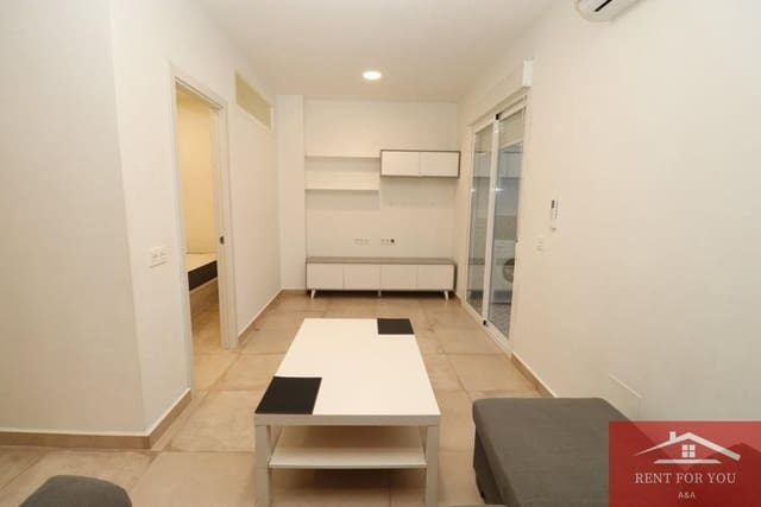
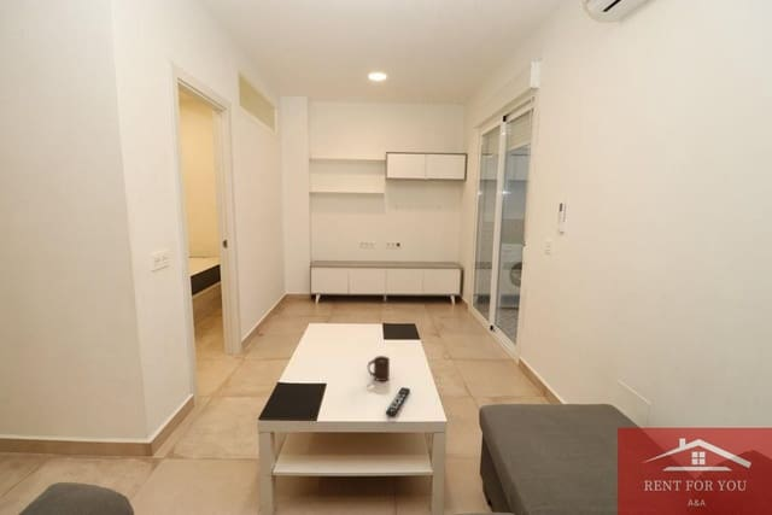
+ remote control (398, 400)
+ cup (379, 369)
